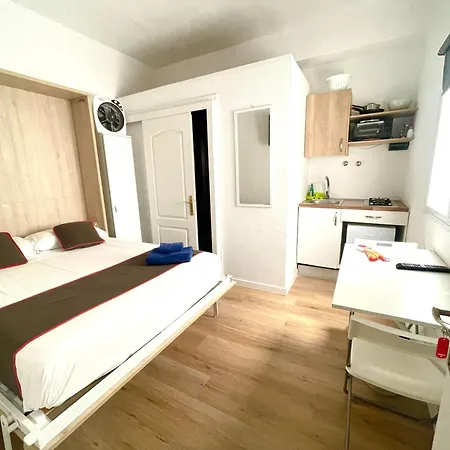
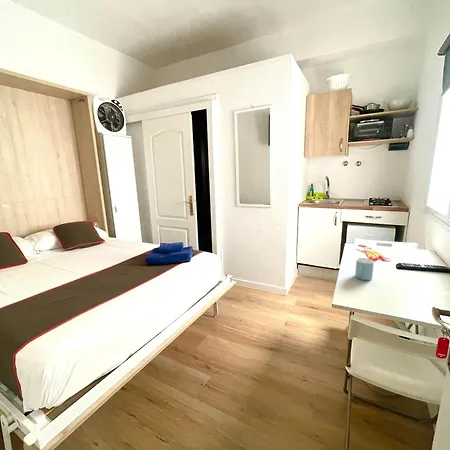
+ mug (363, 269)
